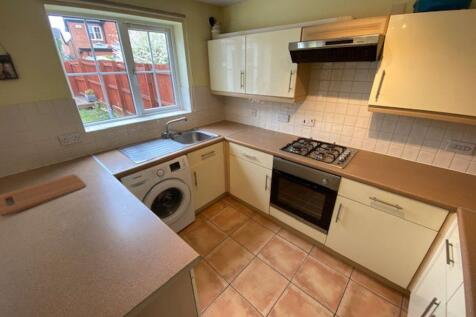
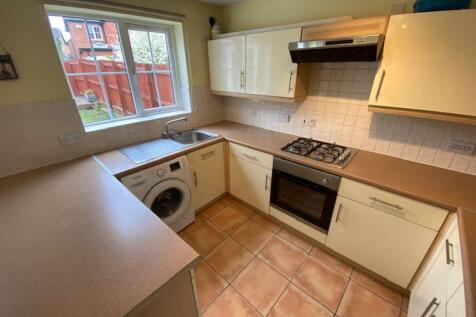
- cutting board (43, 191)
